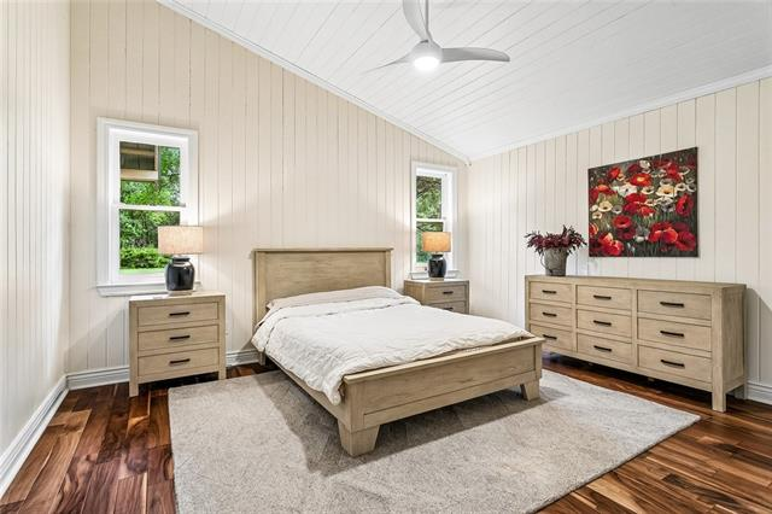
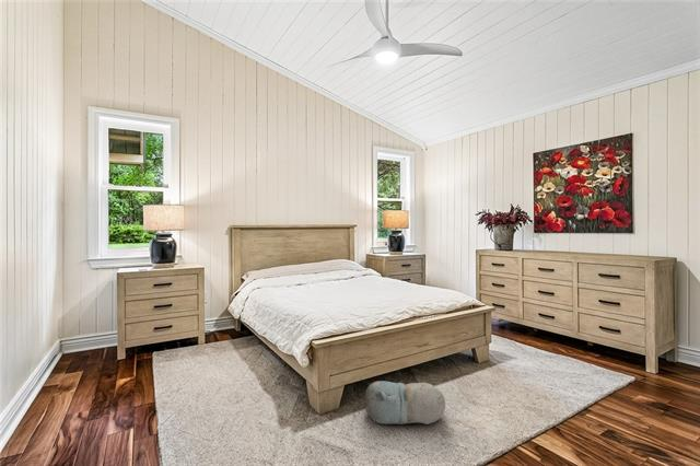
+ plush toy (405, 398)
